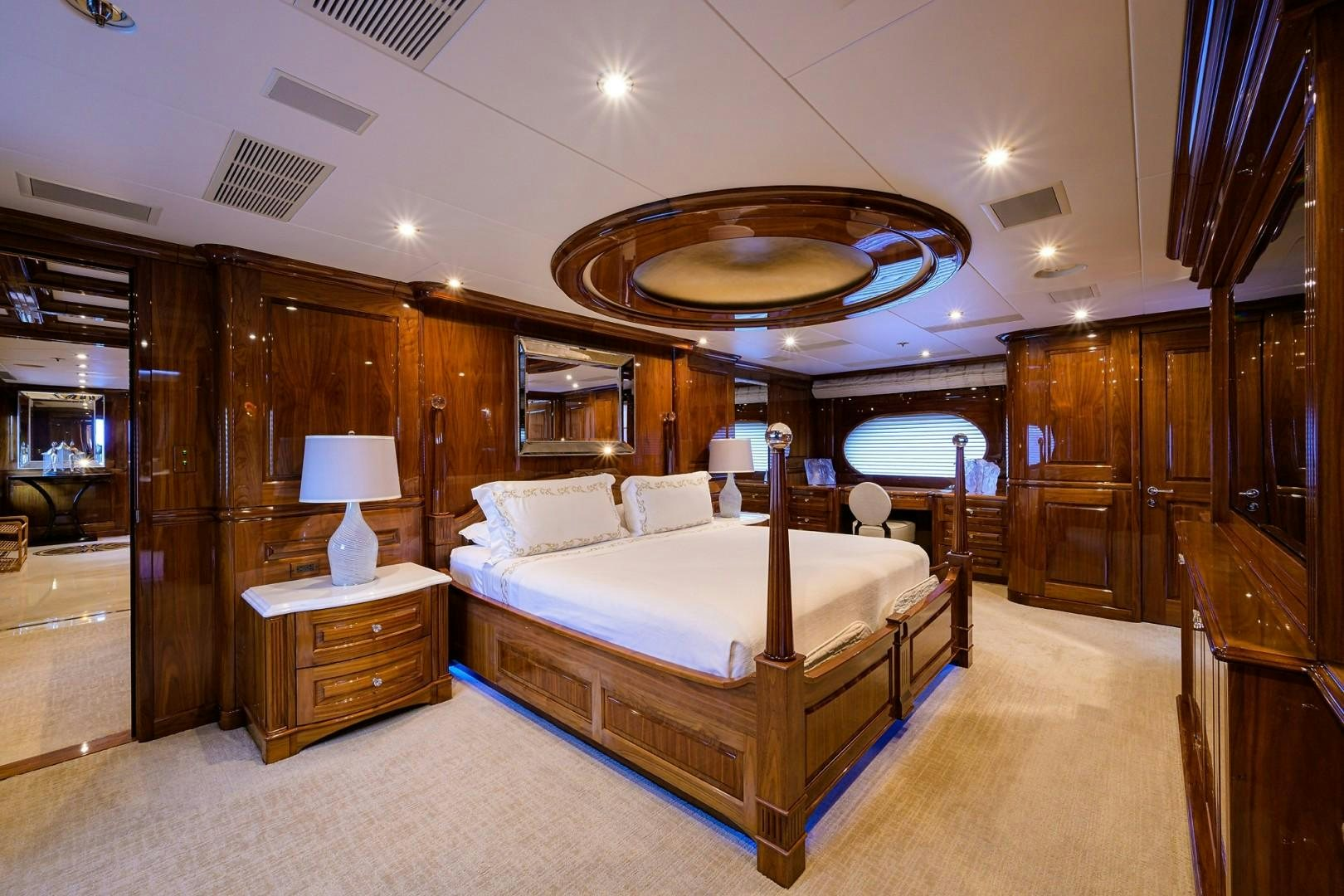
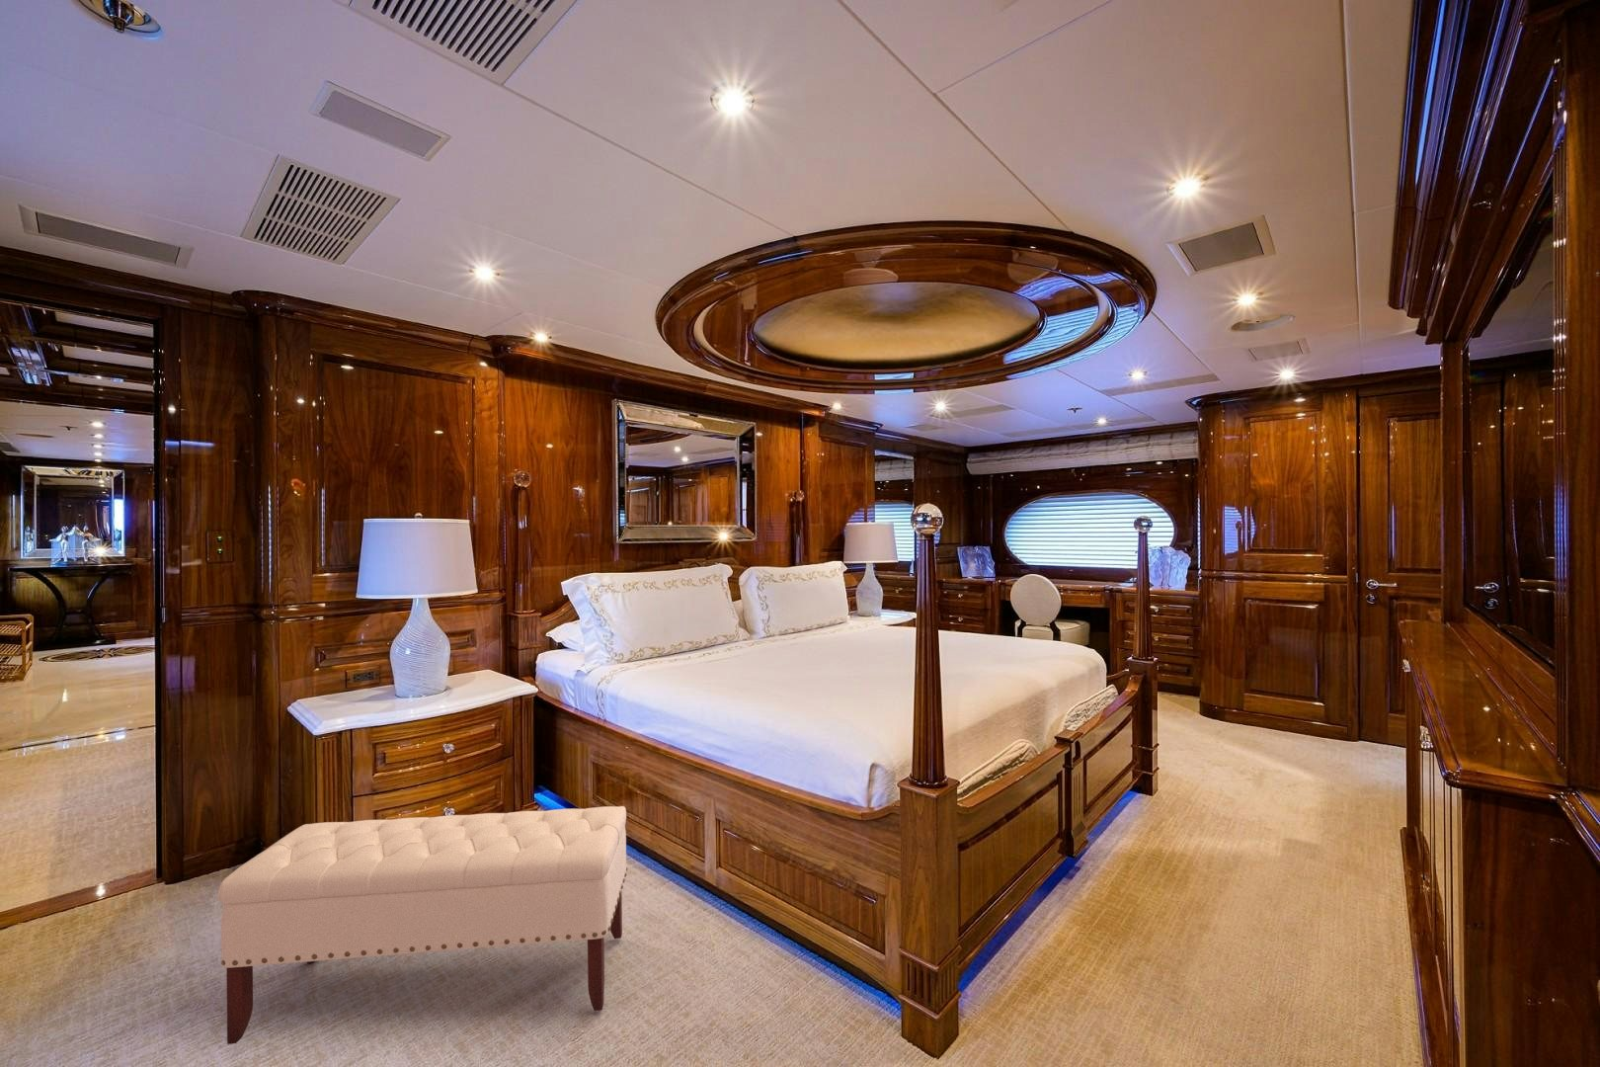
+ bench (446, 909)
